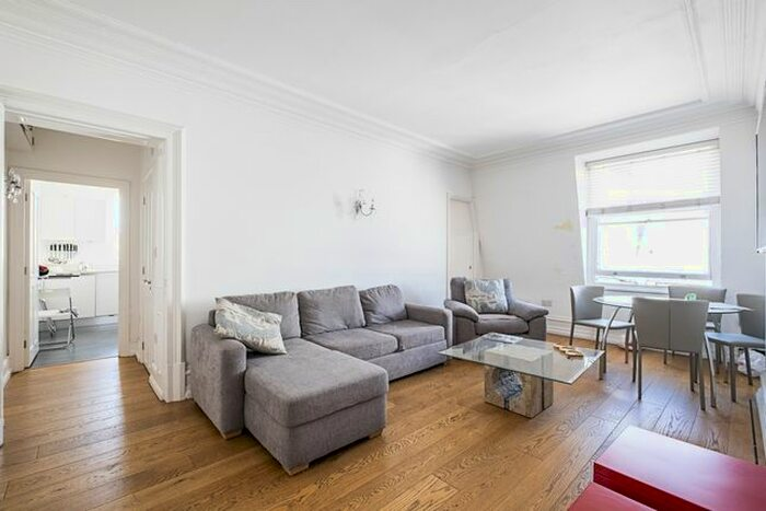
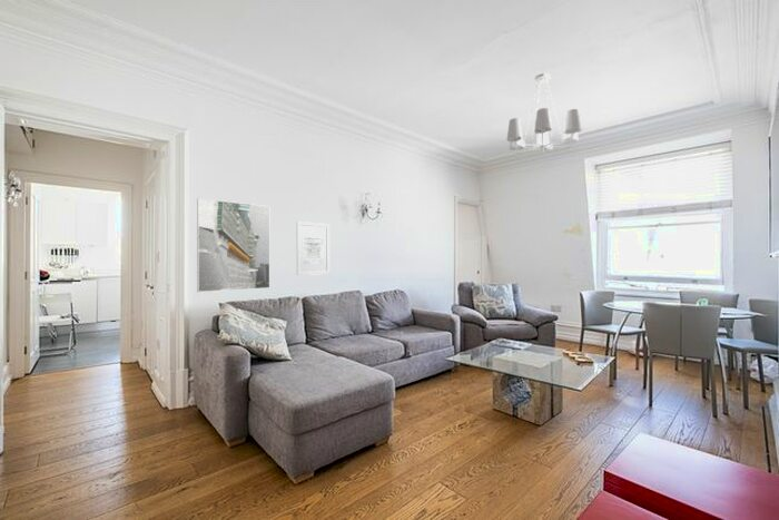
+ chandelier (542, 111)
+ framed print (235, 246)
+ wall art (313, 248)
